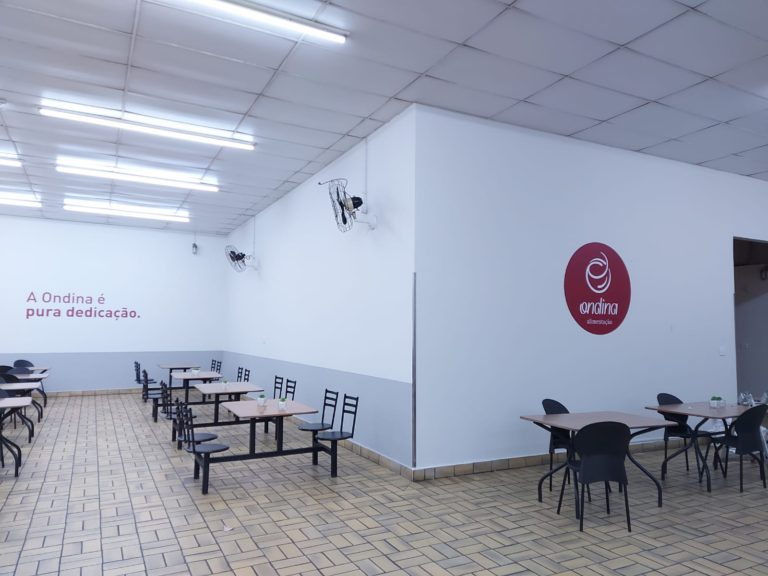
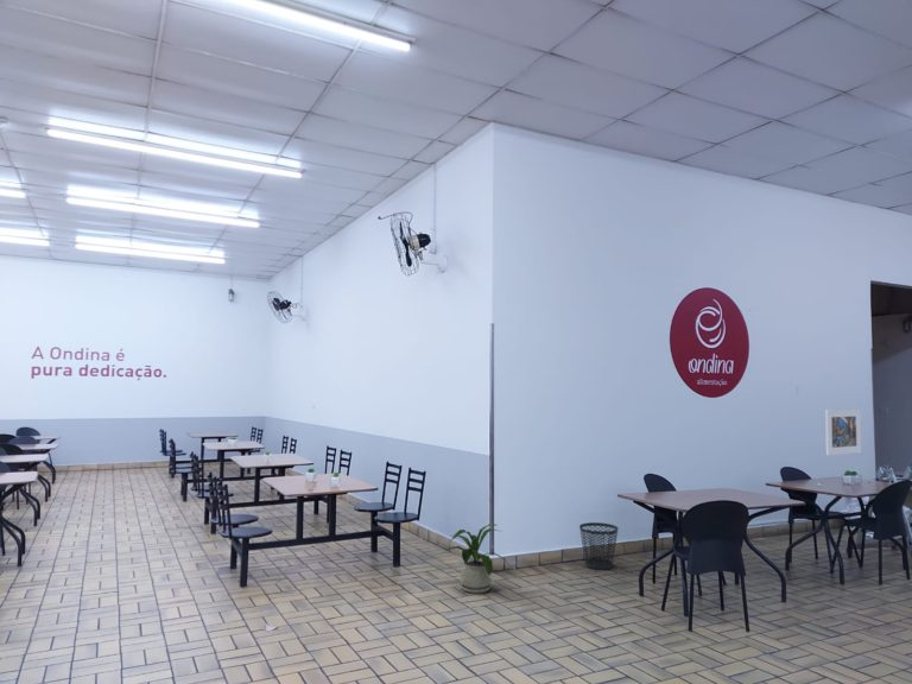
+ house plant (474, 552)
+ wastebasket (598, 546)
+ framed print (843, 431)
